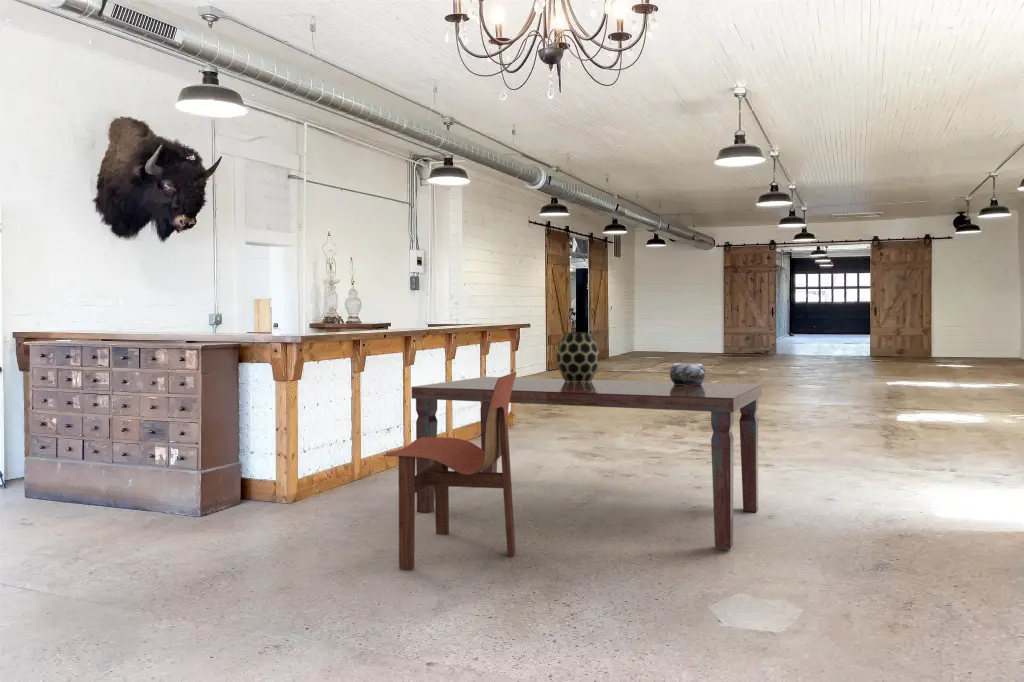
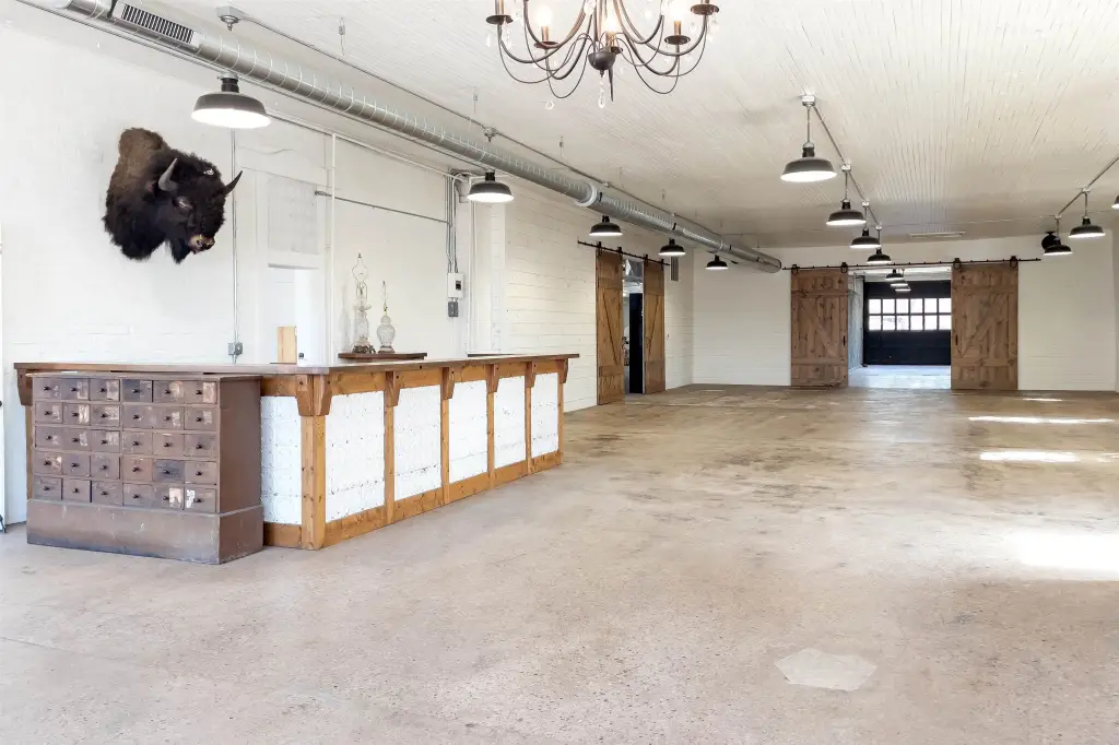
- chair (457, 463)
- vase (577, 356)
- decorative bowl (687, 373)
- dining table (594, 406)
